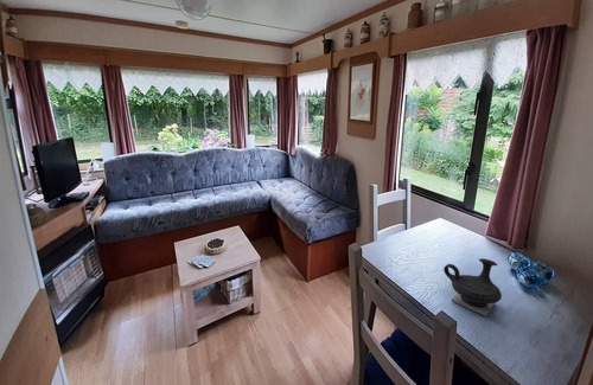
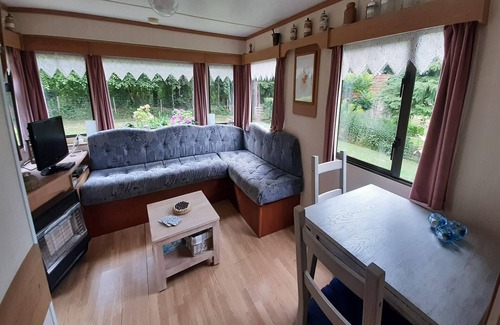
- teapot (472, 280)
